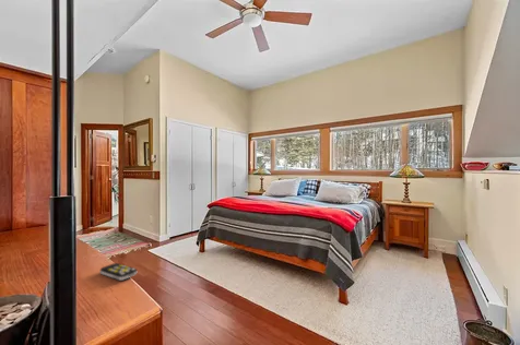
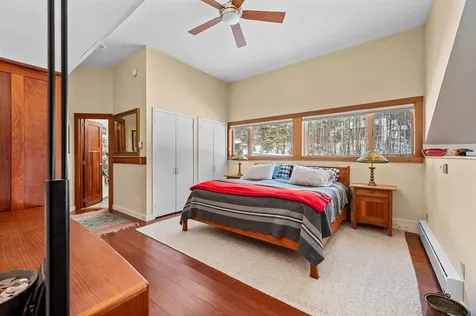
- remote control (118, 271)
